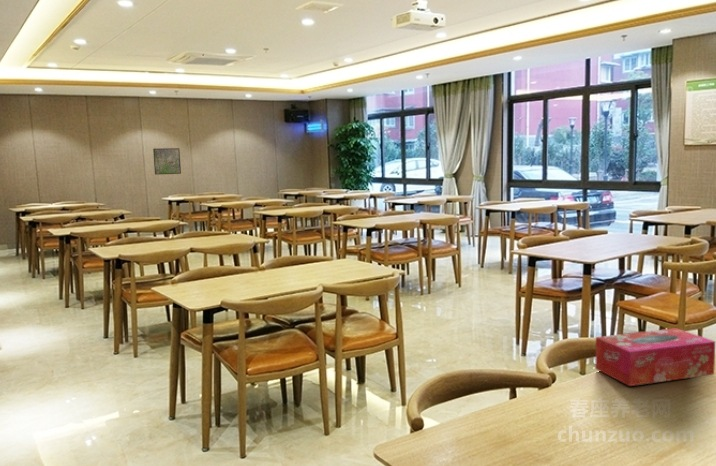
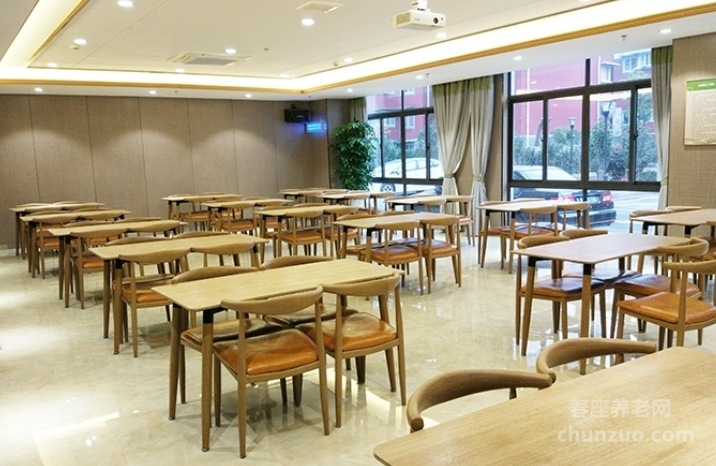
- tissue box (653, 355)
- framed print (167, 161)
